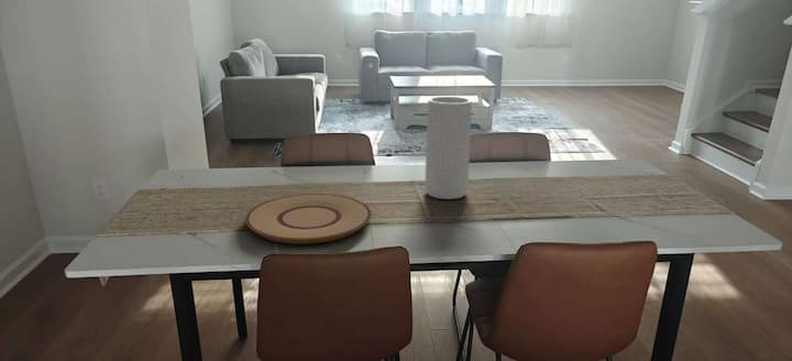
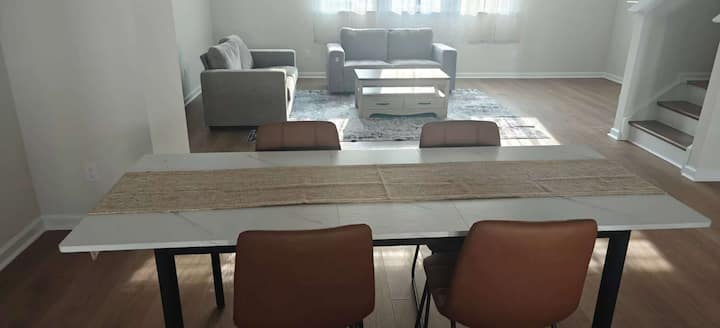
- plate (309, 217)
- vase (448, 147)
